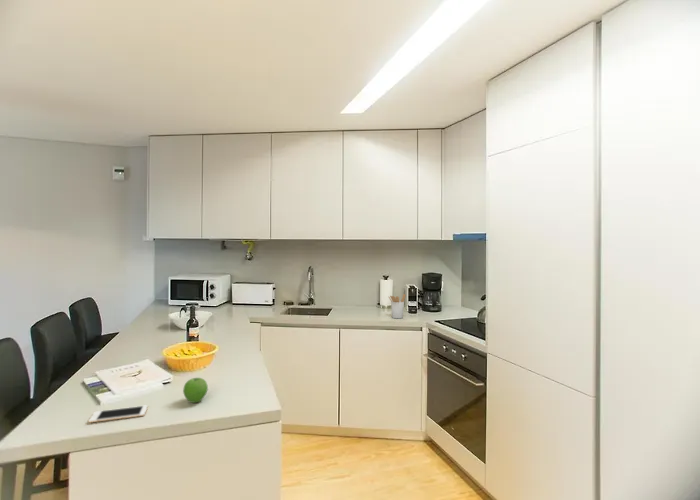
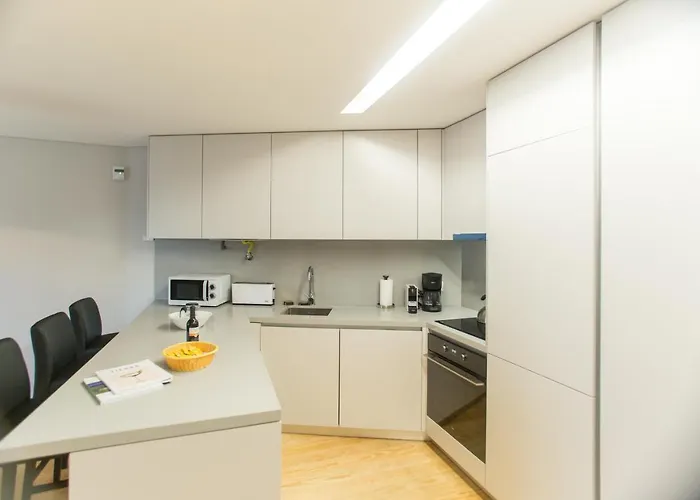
- fruit (195, 390)
- utensil holder (396, 305)
- cell phone (119, 413)
